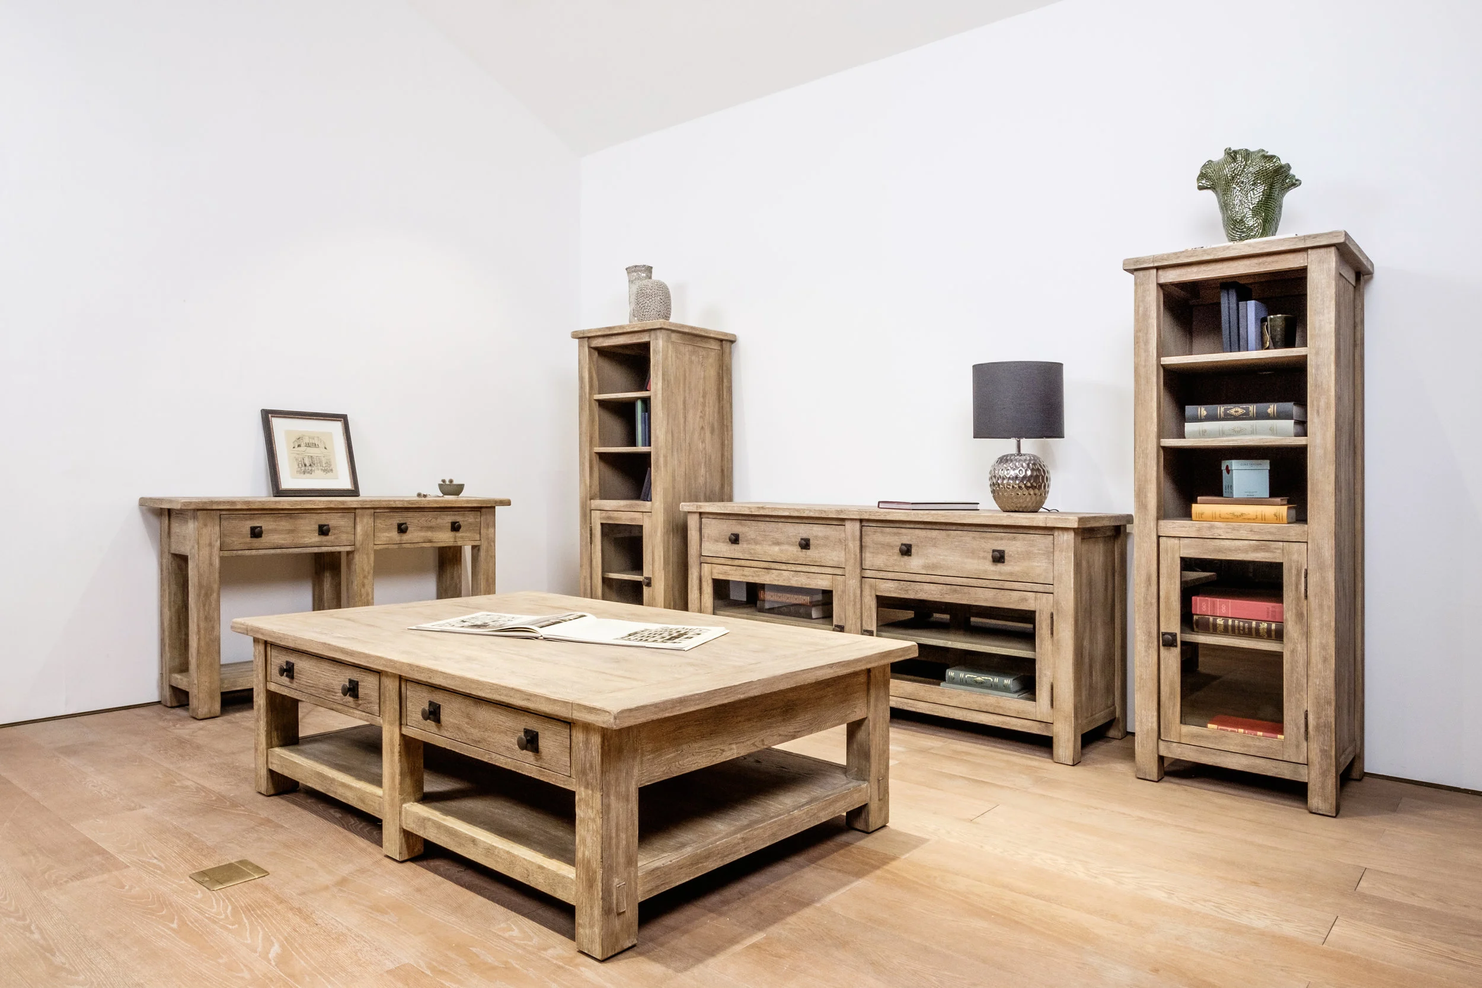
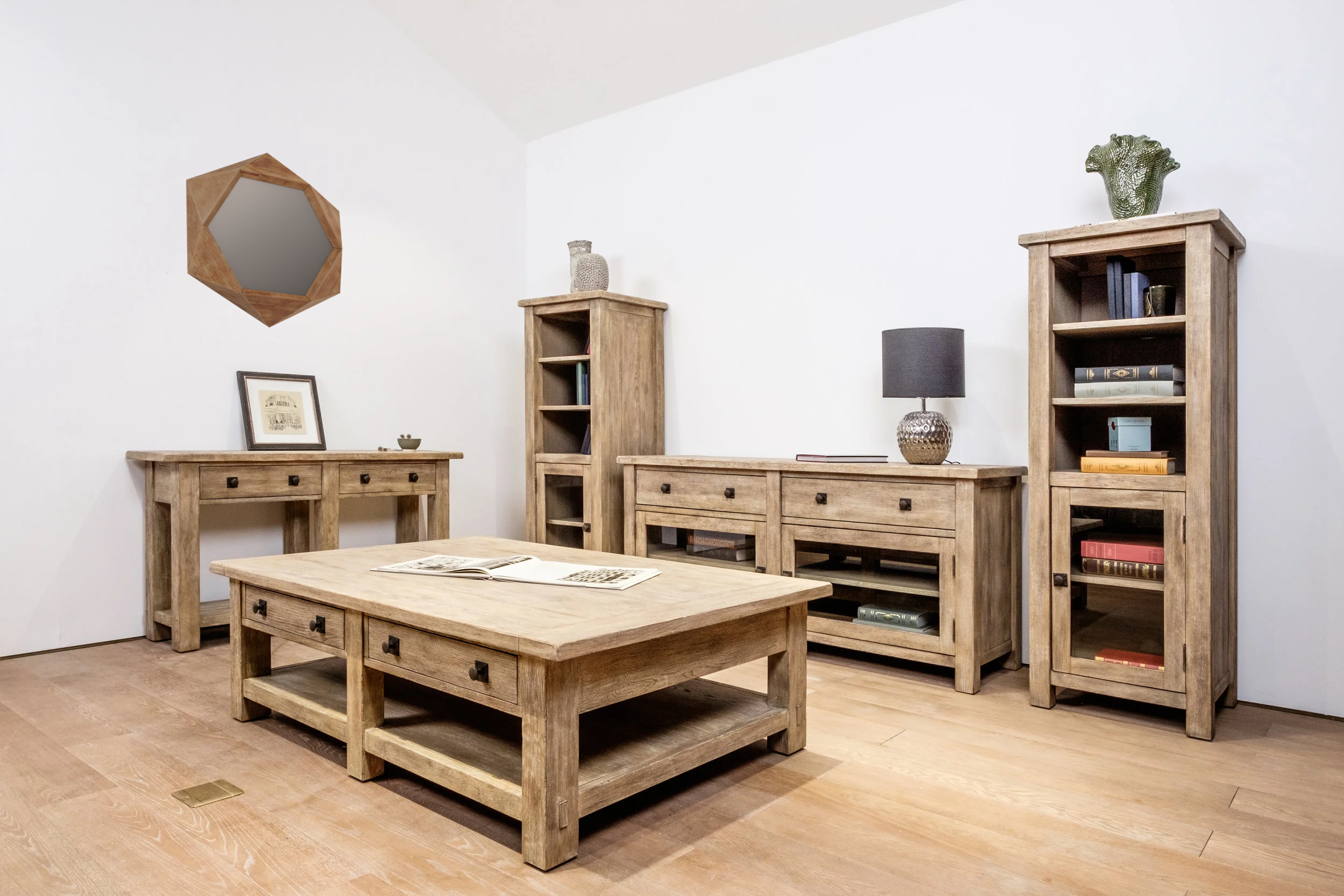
+ home mirror (272, 239)
